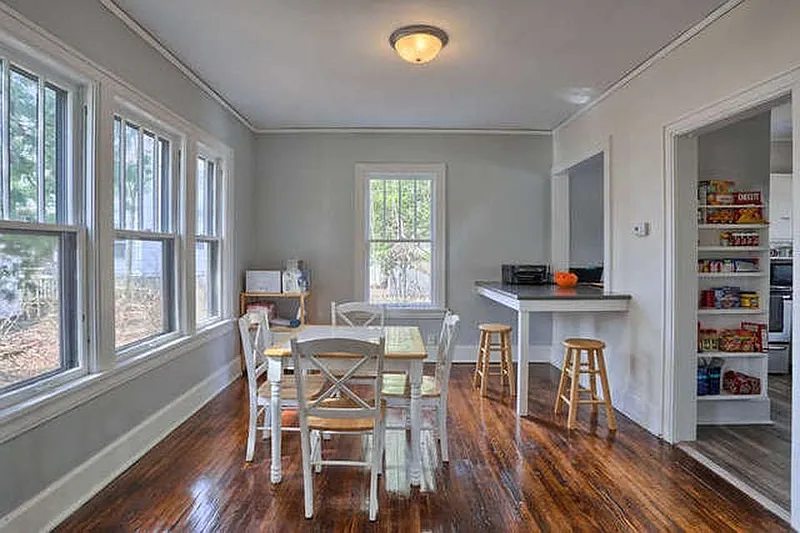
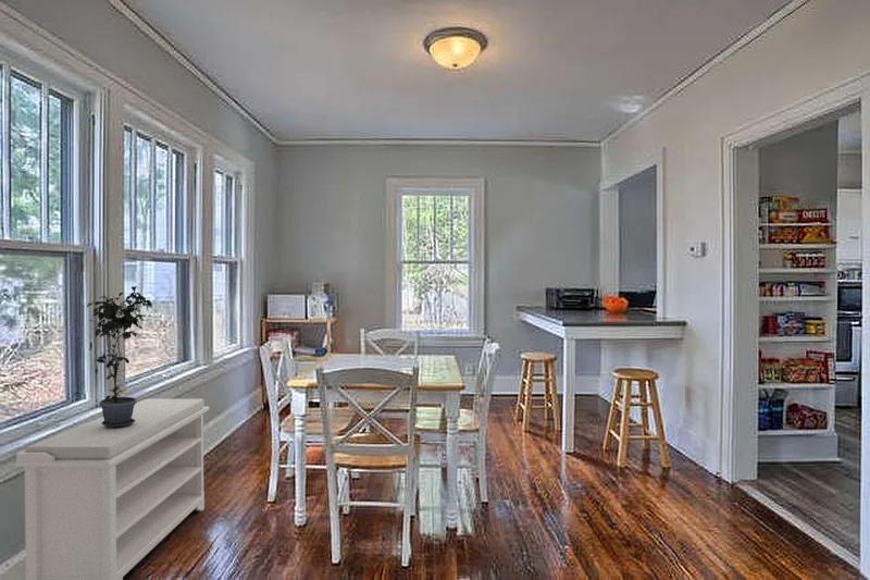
+ potted plant (119, 356)
+ bench (130, 482)
